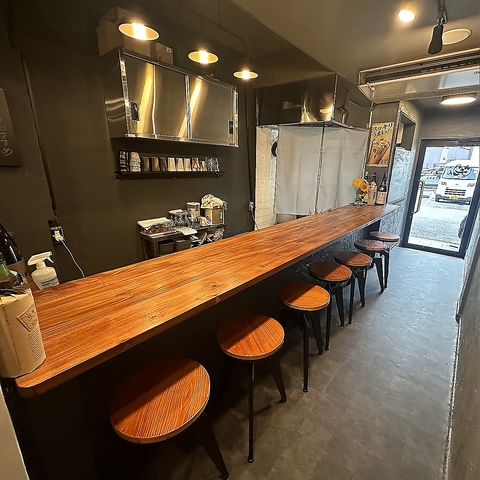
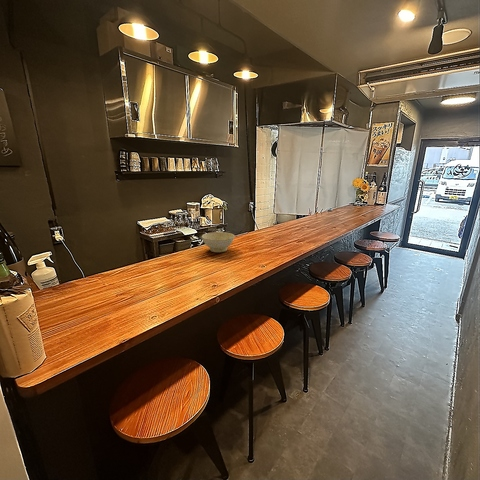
+ bowl (218, 242)
